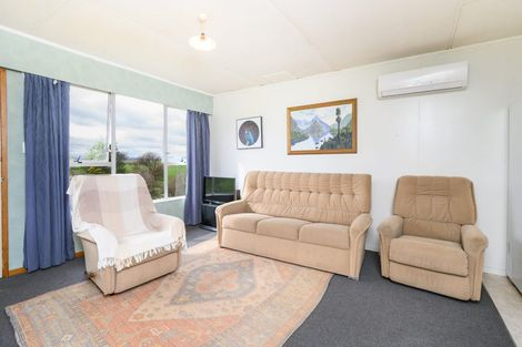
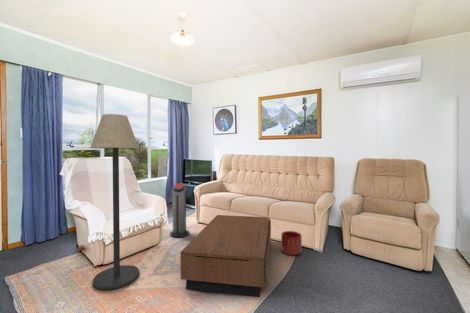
+ coffee table (235, 246)
+ planter (291, 242)
+ air purifier (179, 208)
+ floor lamp (116, 197)
